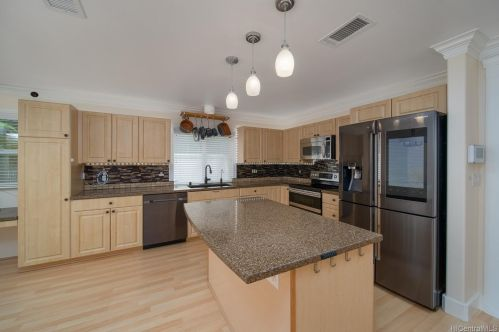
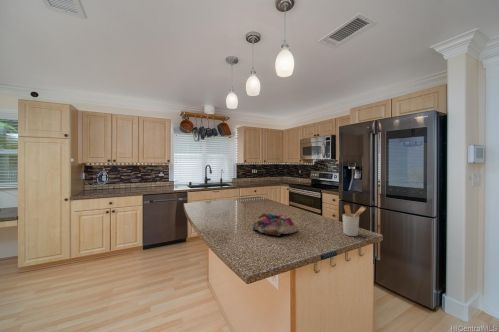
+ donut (274, 221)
+ utensil holder (354, 220)
